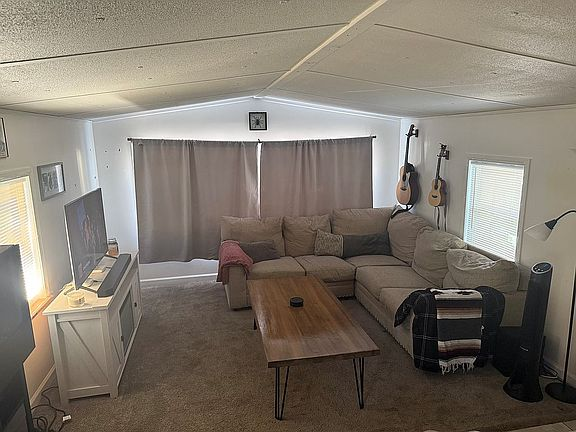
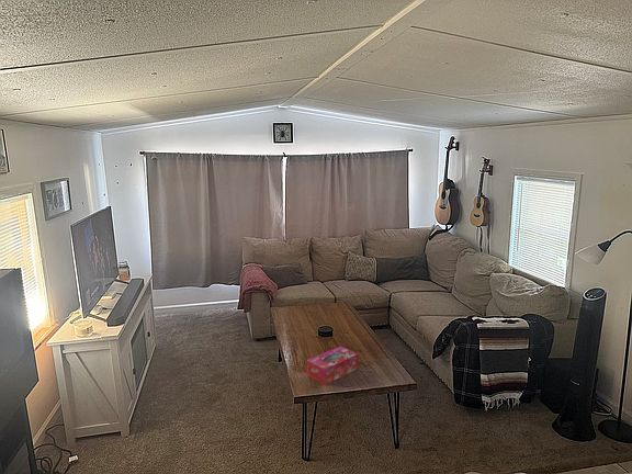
+ tissue box (332, 364)
